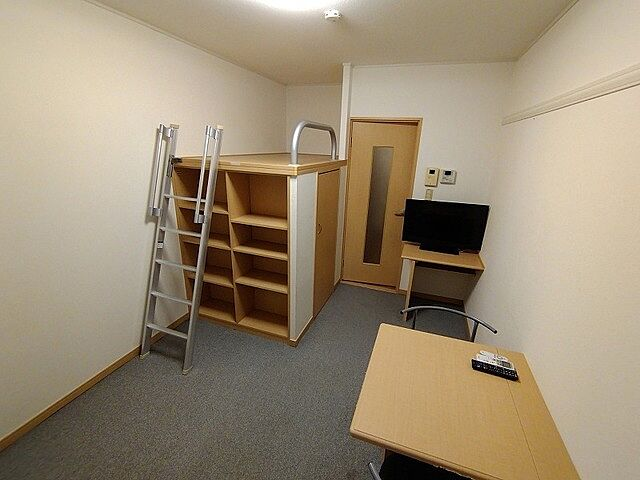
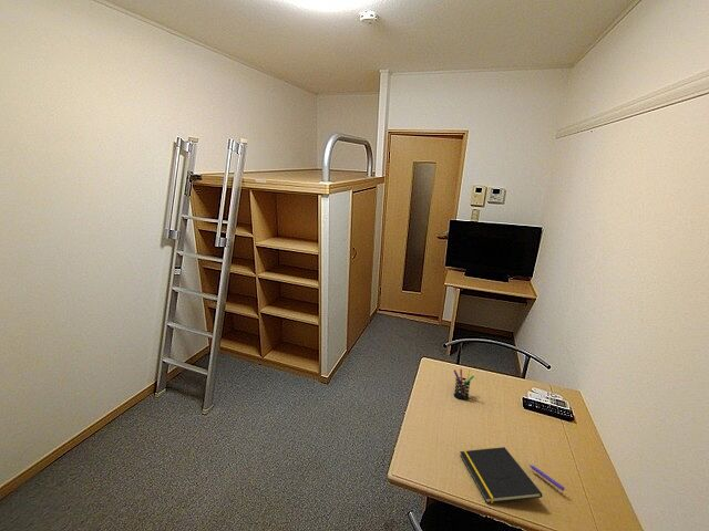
+ pen (545, 476)
+ pen holder (463, 383)
+ notepad (496, 471)
